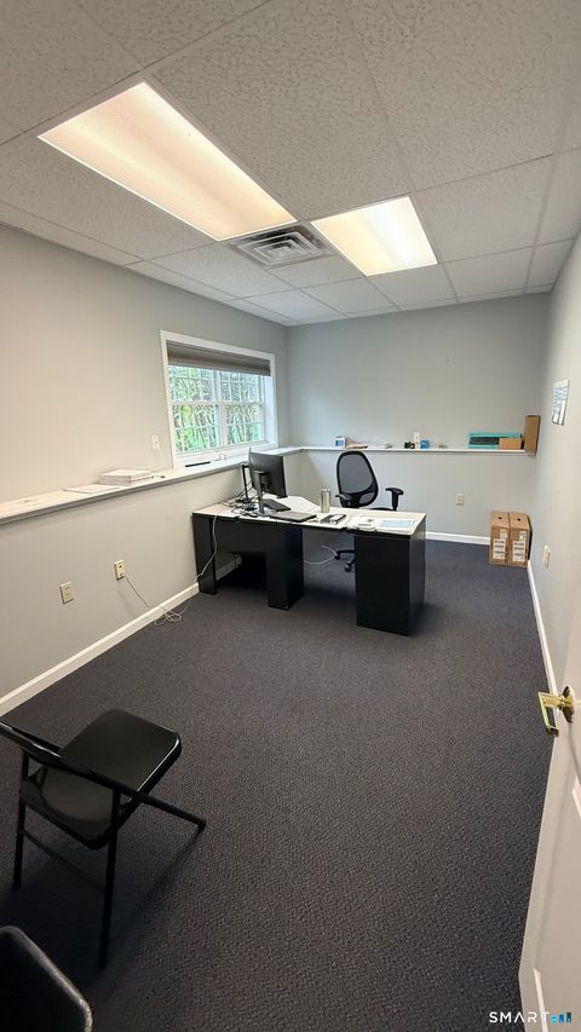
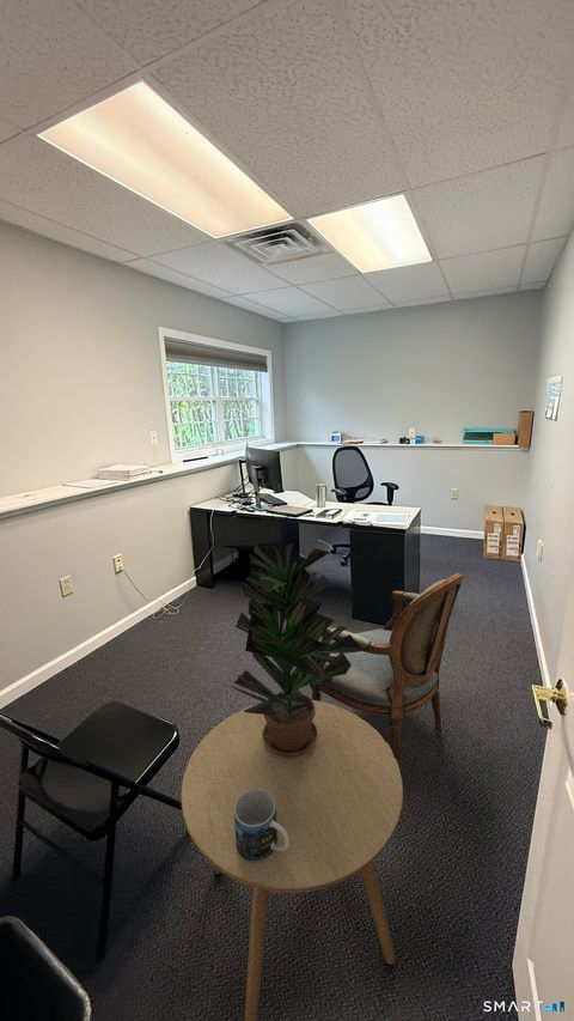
+ side table (293, 843)
+ potted plant (299, 650)
+ mug (263, 829)
+ armchair (389, 651)
